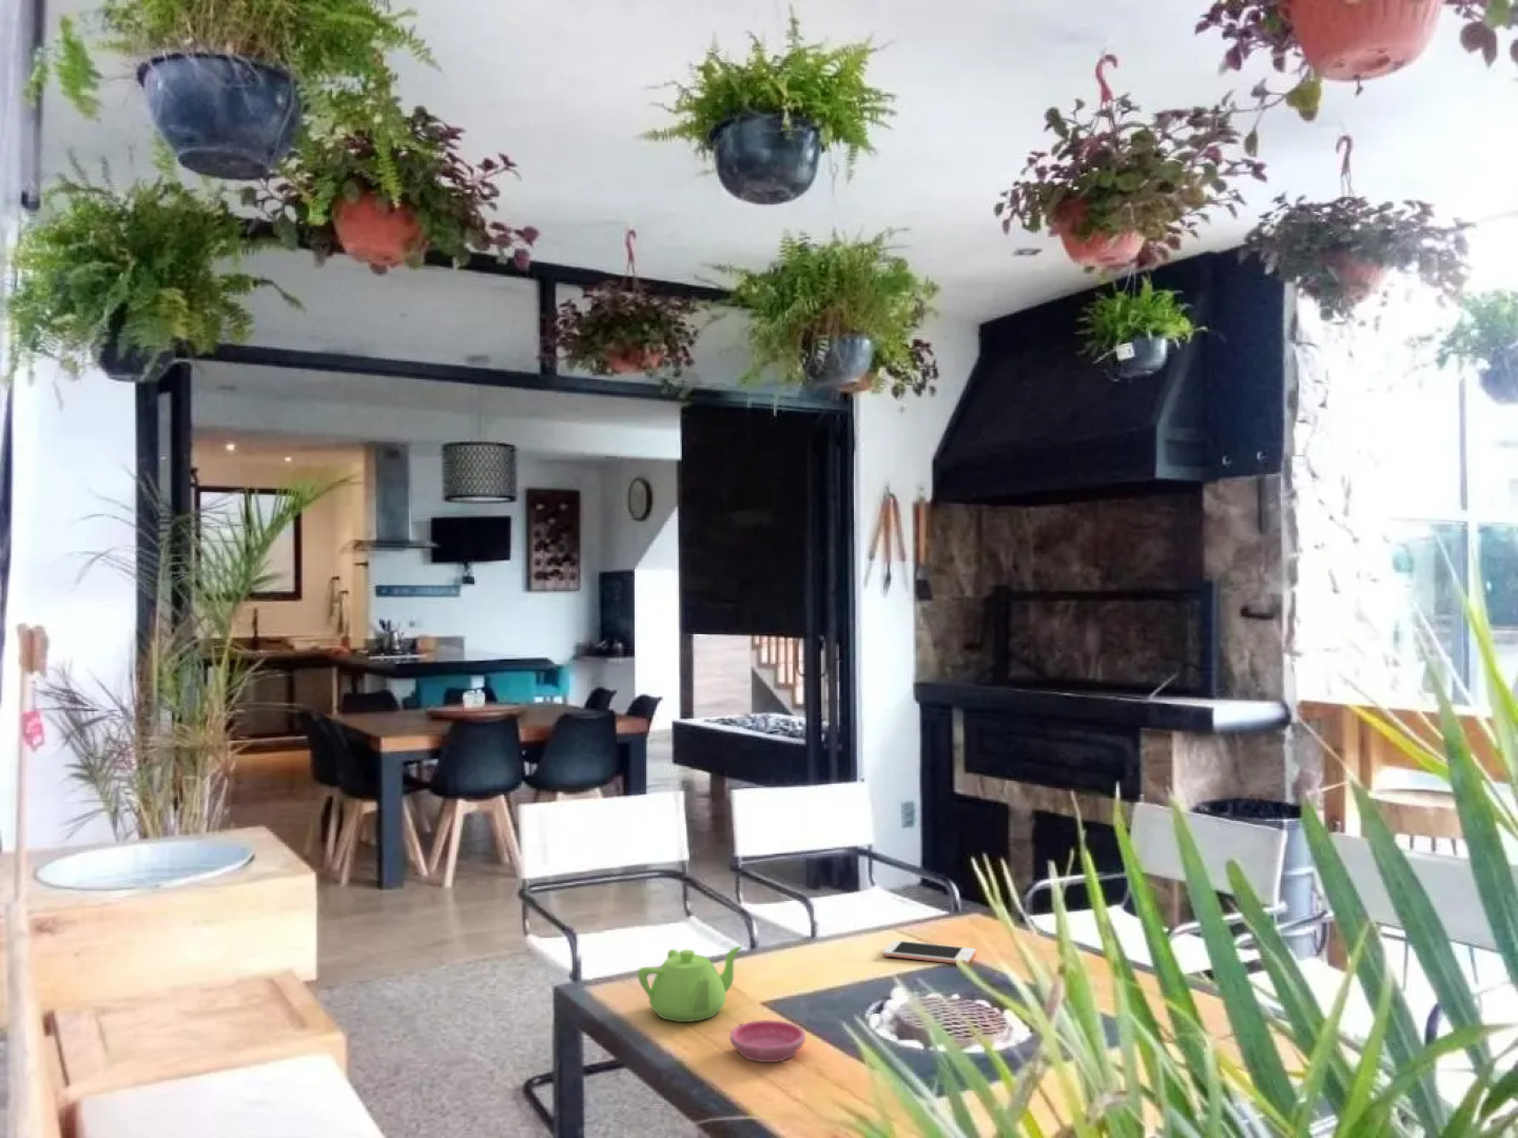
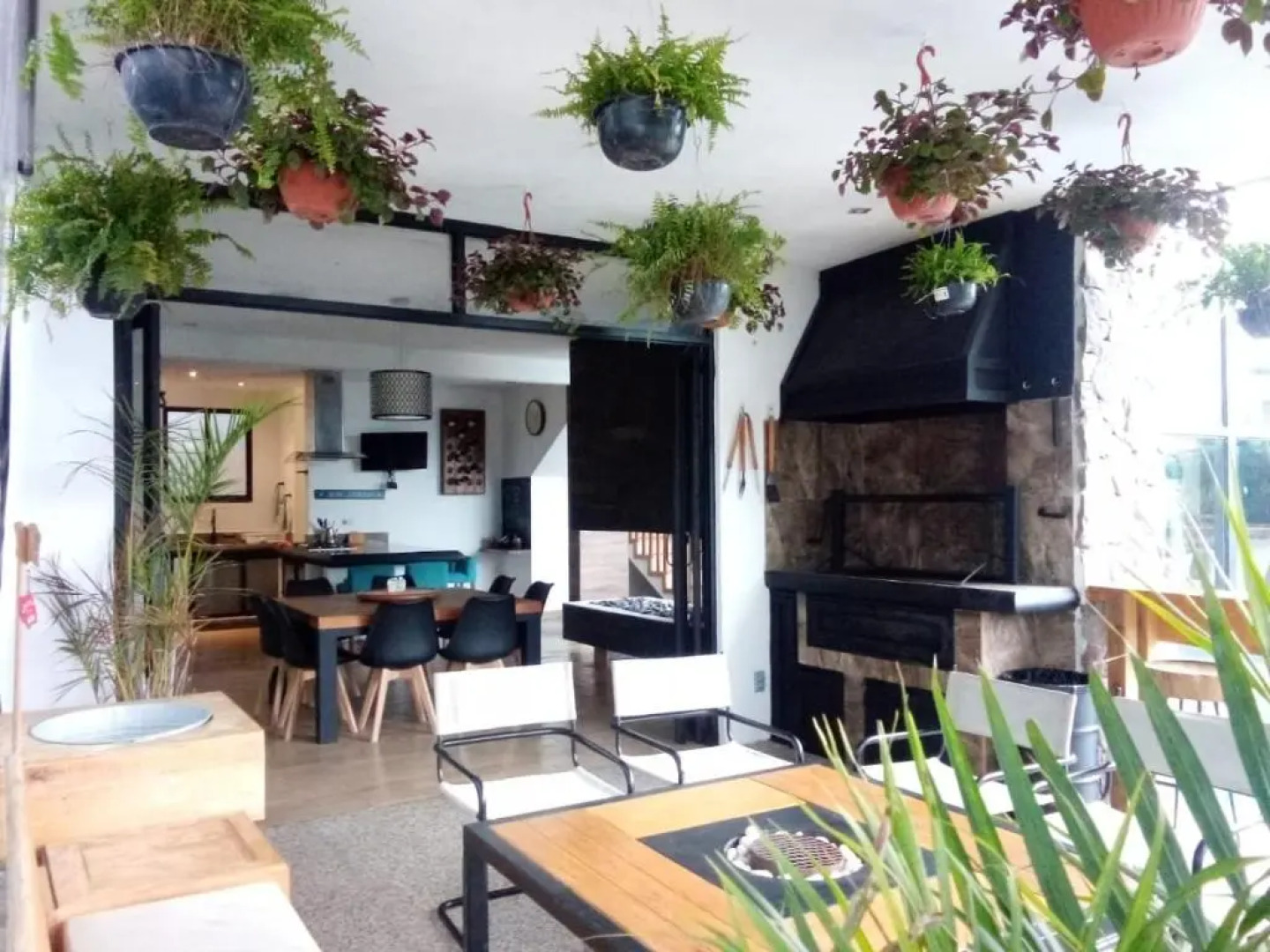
- teapot (692, 980)
- saucer (767, 1042)
- cell phone (929, 952)
